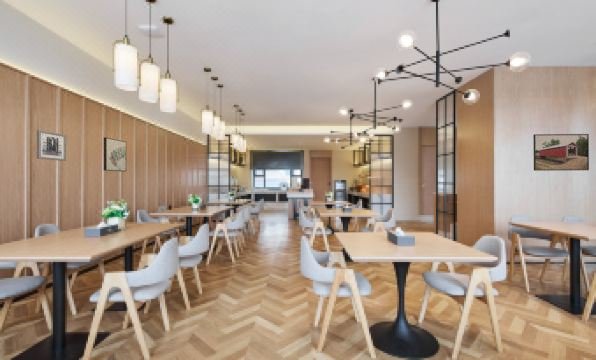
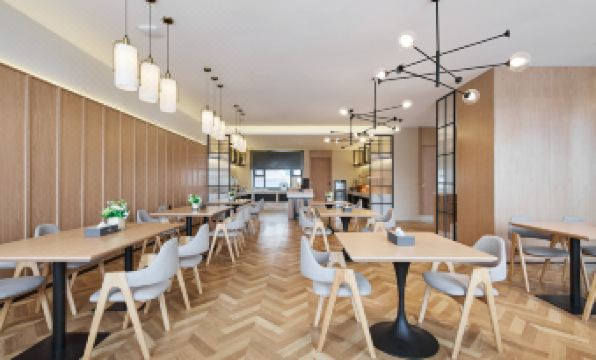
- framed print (561, 152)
- wall art (52, 146)
- wall art (115, 155)
